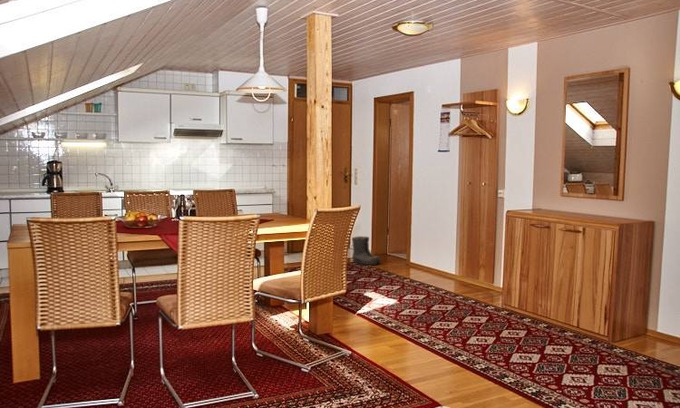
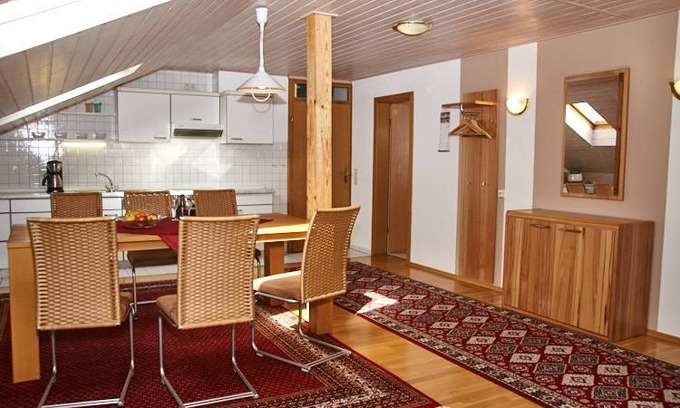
- boots (366, 250)
